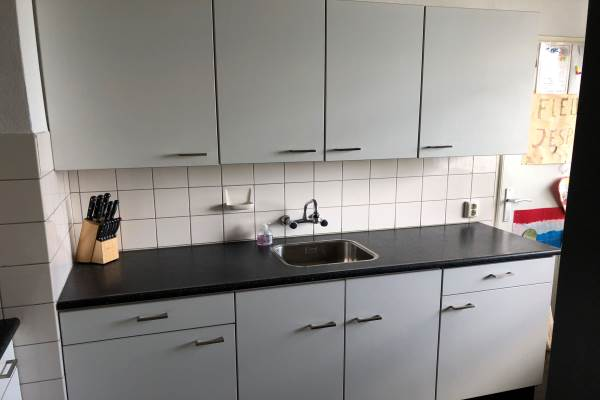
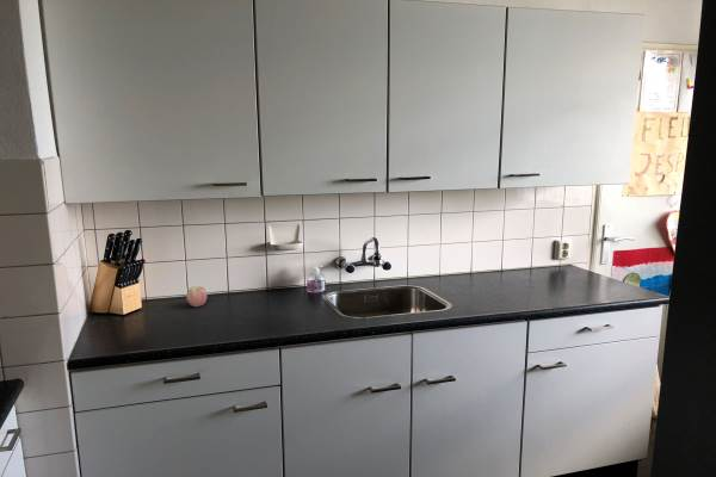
+ apple (197, 296)
